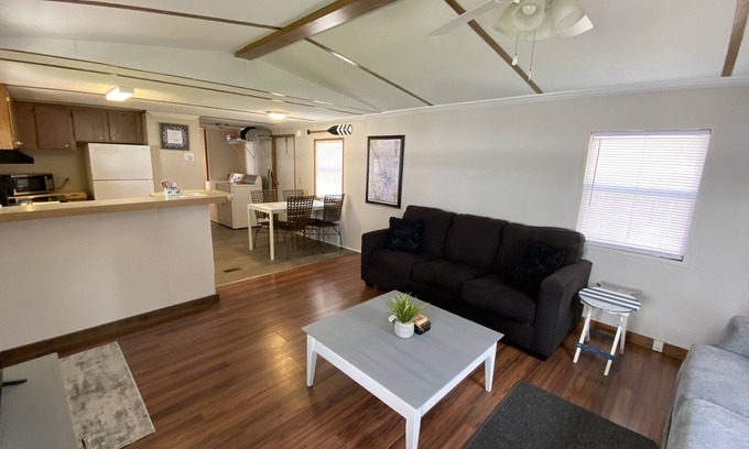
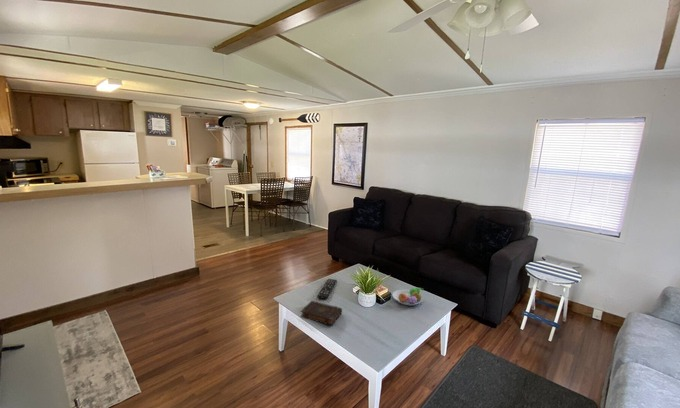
+ book (321, 311)
+ remote control (327, 288)
+ fruit bowl (409, 293)
